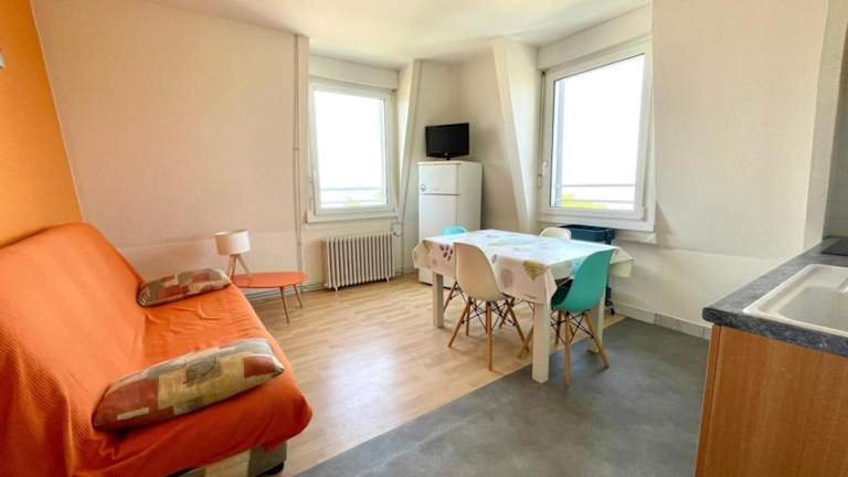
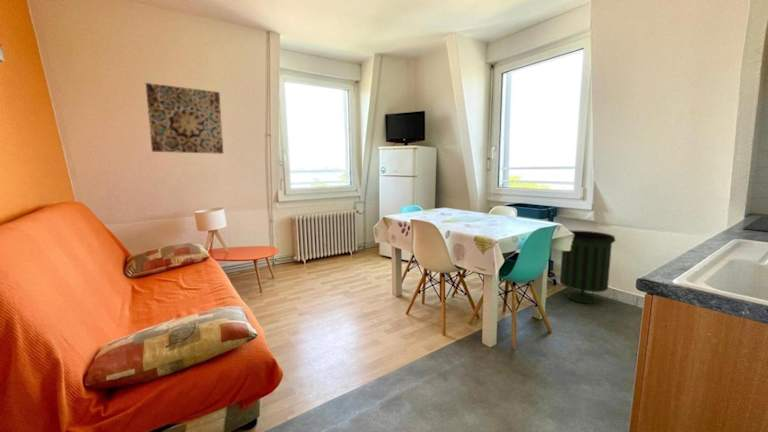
+ trash can (584, 267)
+ wall art (186, 120)
